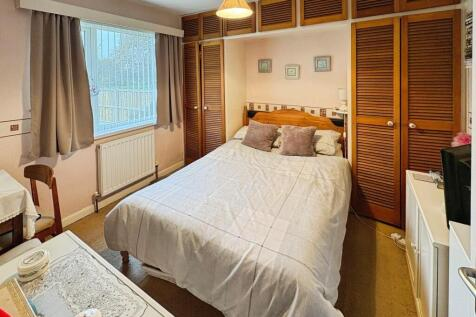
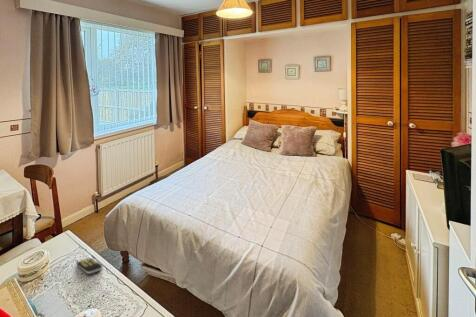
+ remote control (89, 265)
